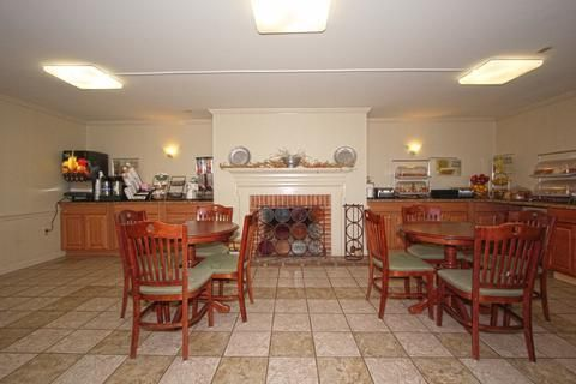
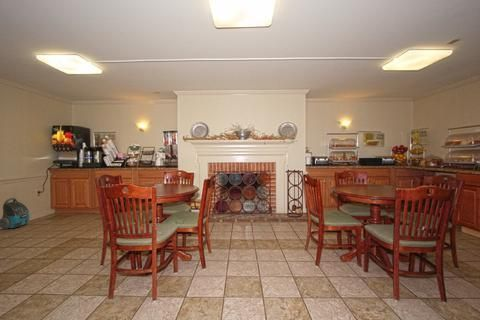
+ vacuum cleaner (15, 212)
